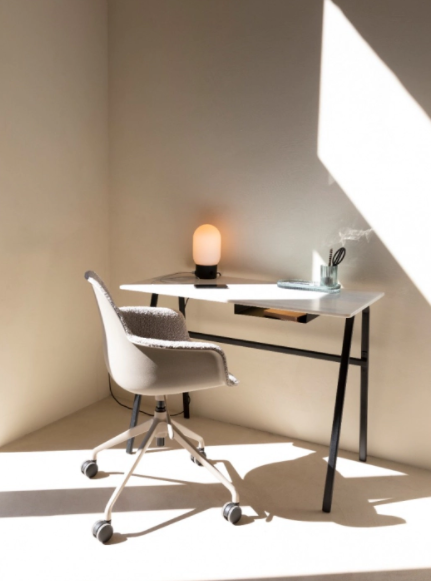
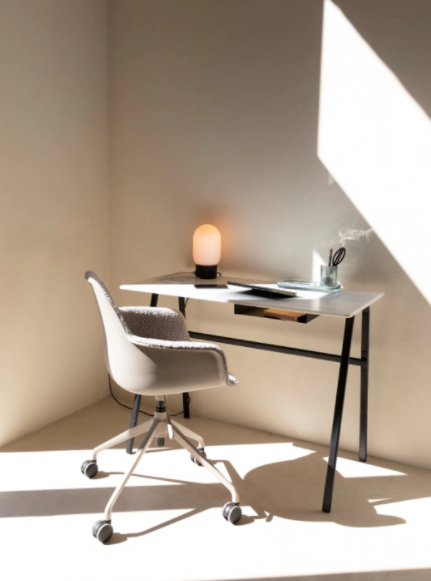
+ notepad (261, 288)
